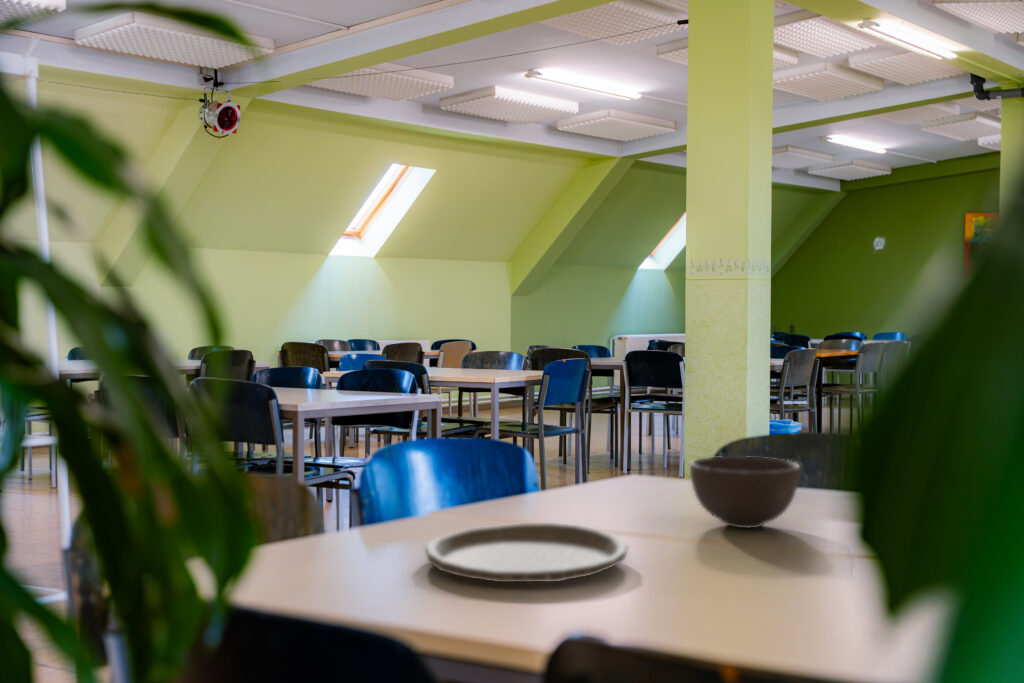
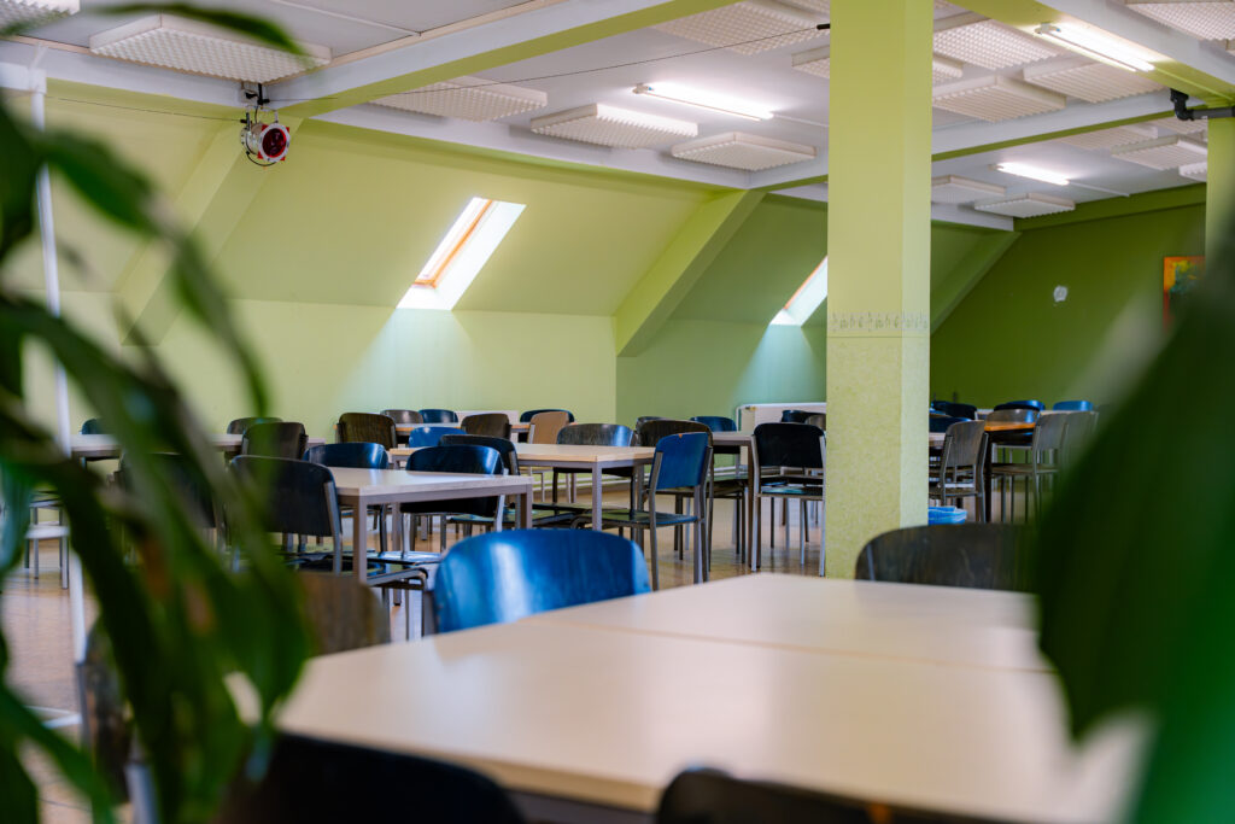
- plate (526, 553)
- bowl (744, 494)
